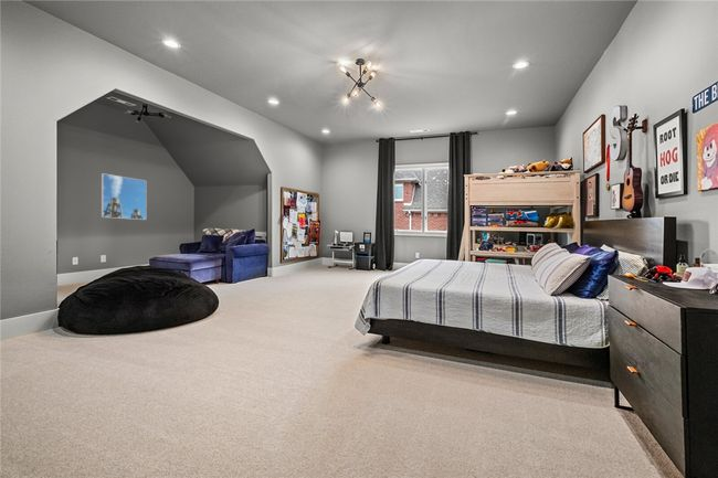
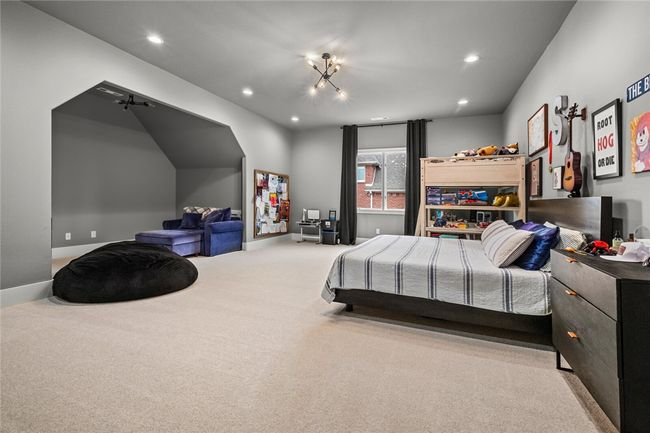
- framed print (125, 198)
